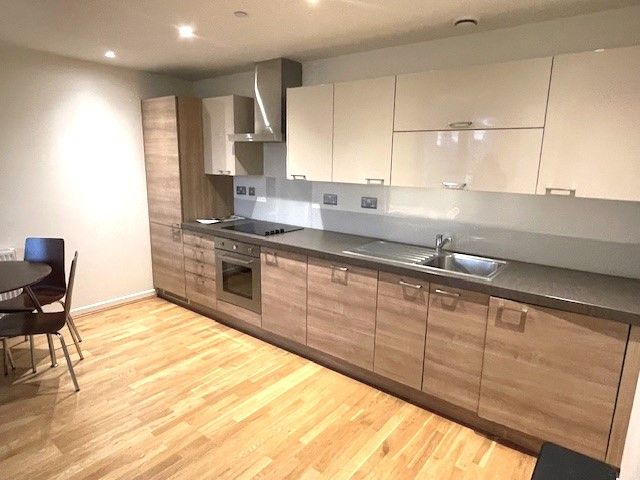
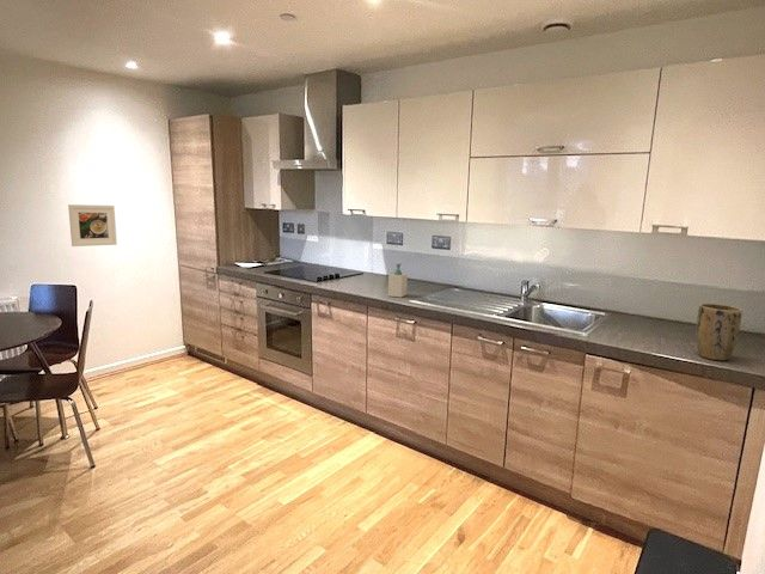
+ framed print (93, 225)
+ plant pot (716, 331)
+ soap bottle (397, 279)
